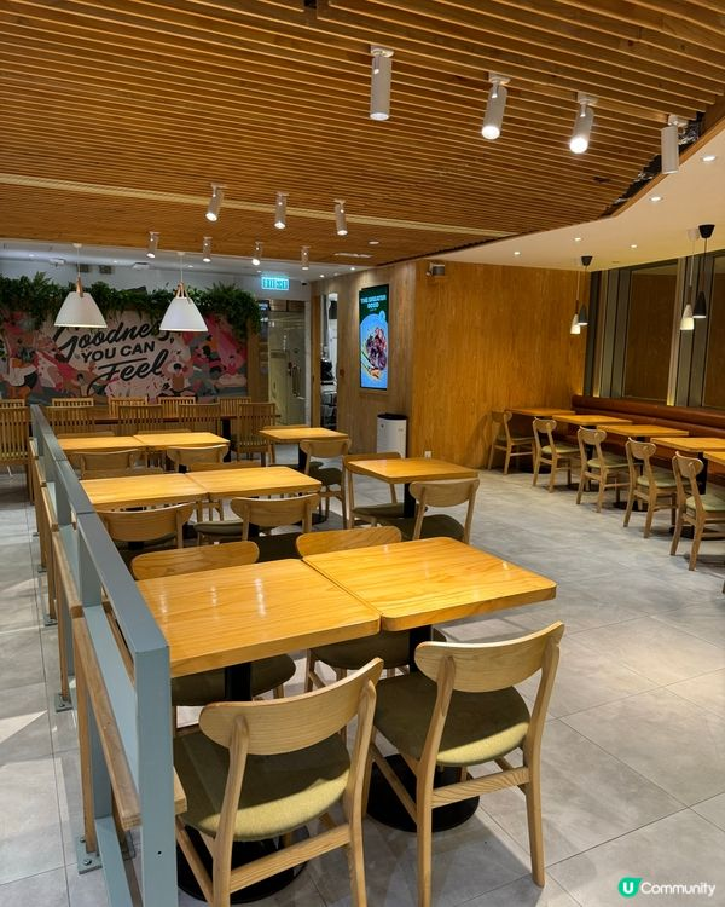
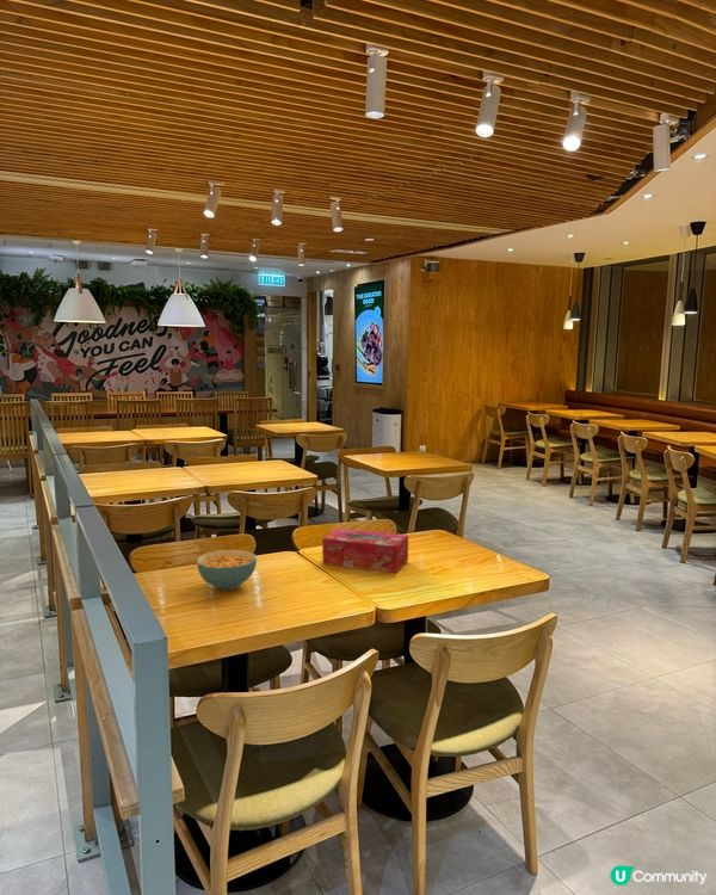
+ tissue box (365, 549)
+ cereal bowl (227, 572)
